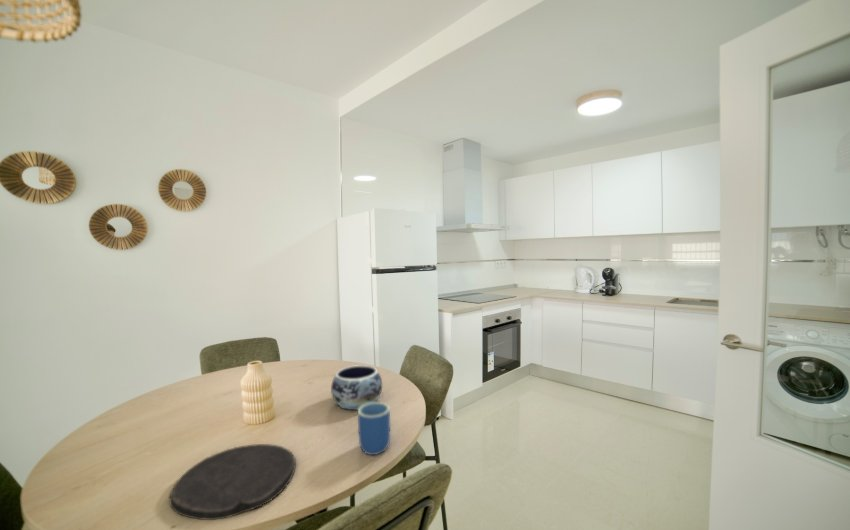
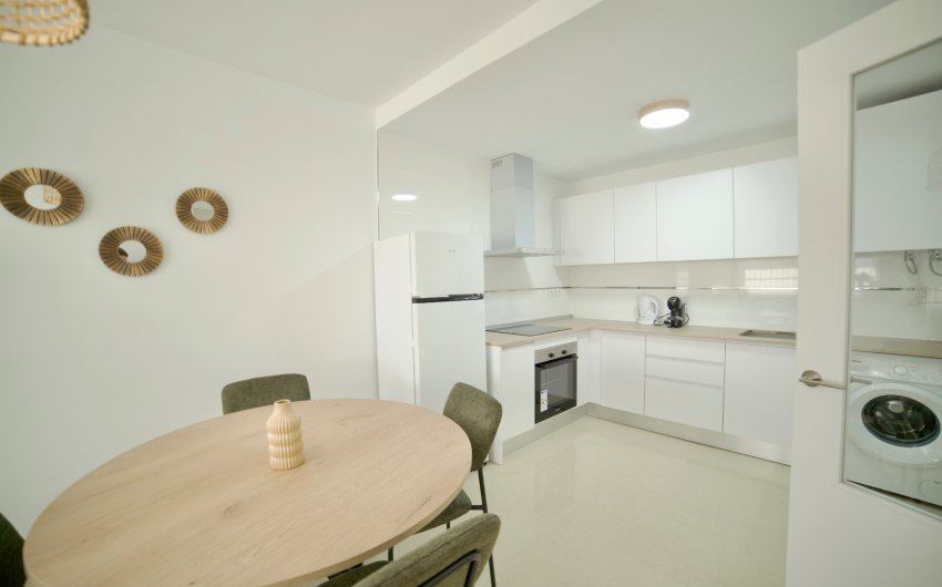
- plate (237, 474)
- decorative bowl (357, 386)
- mug (376, 426)
